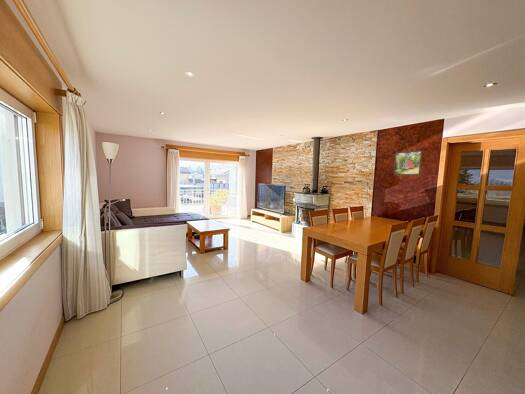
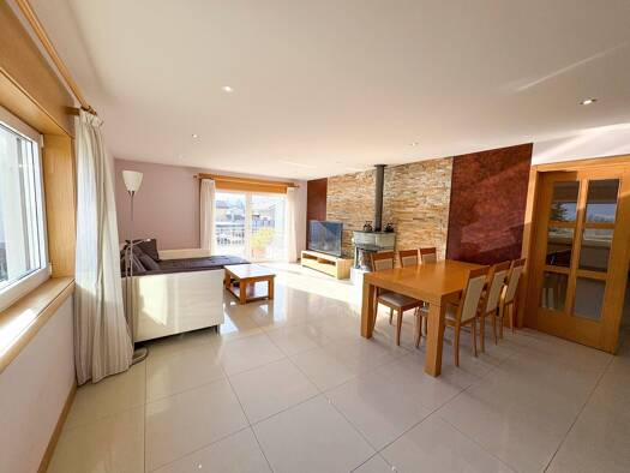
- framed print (407, 163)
